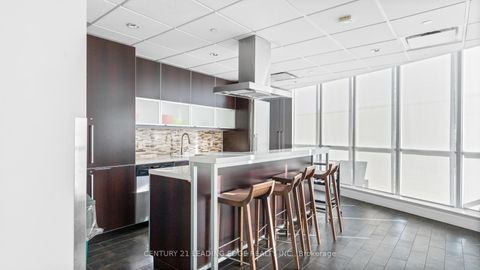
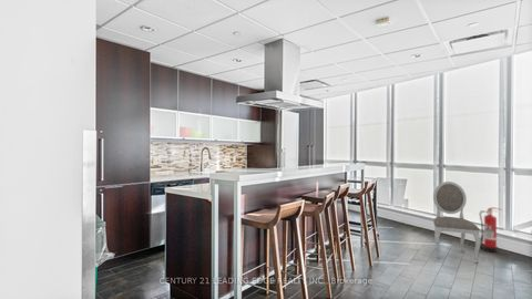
+ dining chair (452, 218)
+ fire extinguisher (489, 228)
